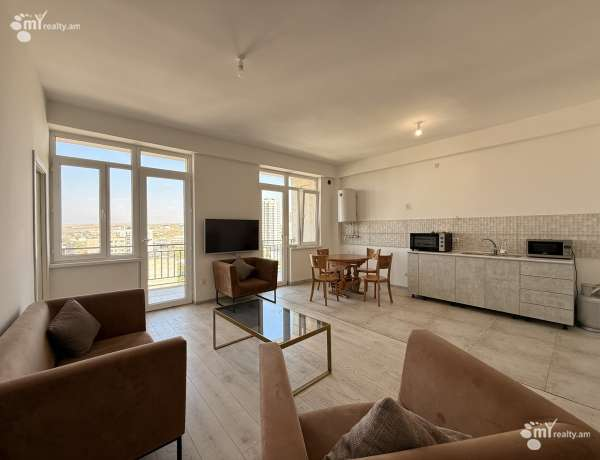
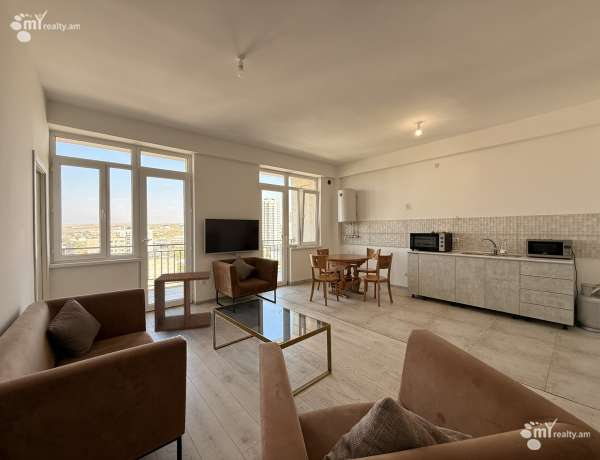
+ side table (185, 298)
